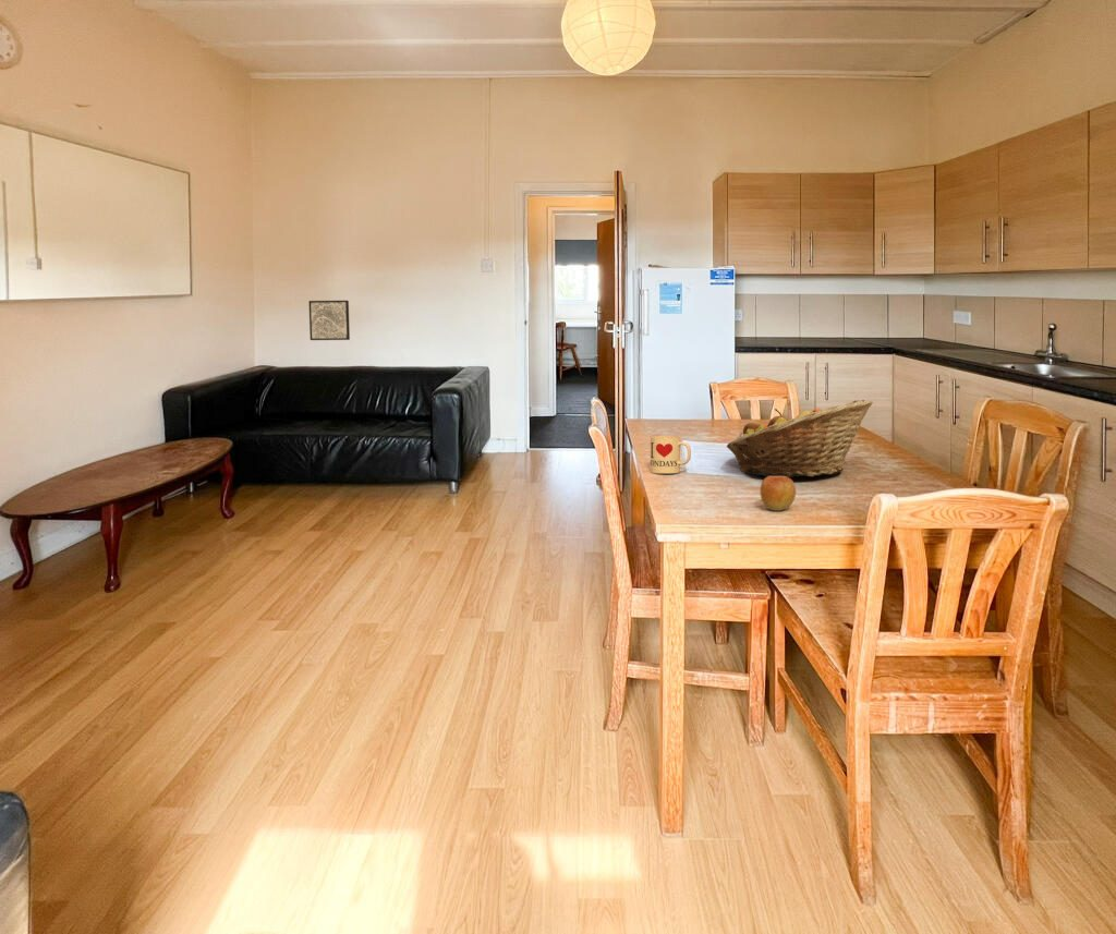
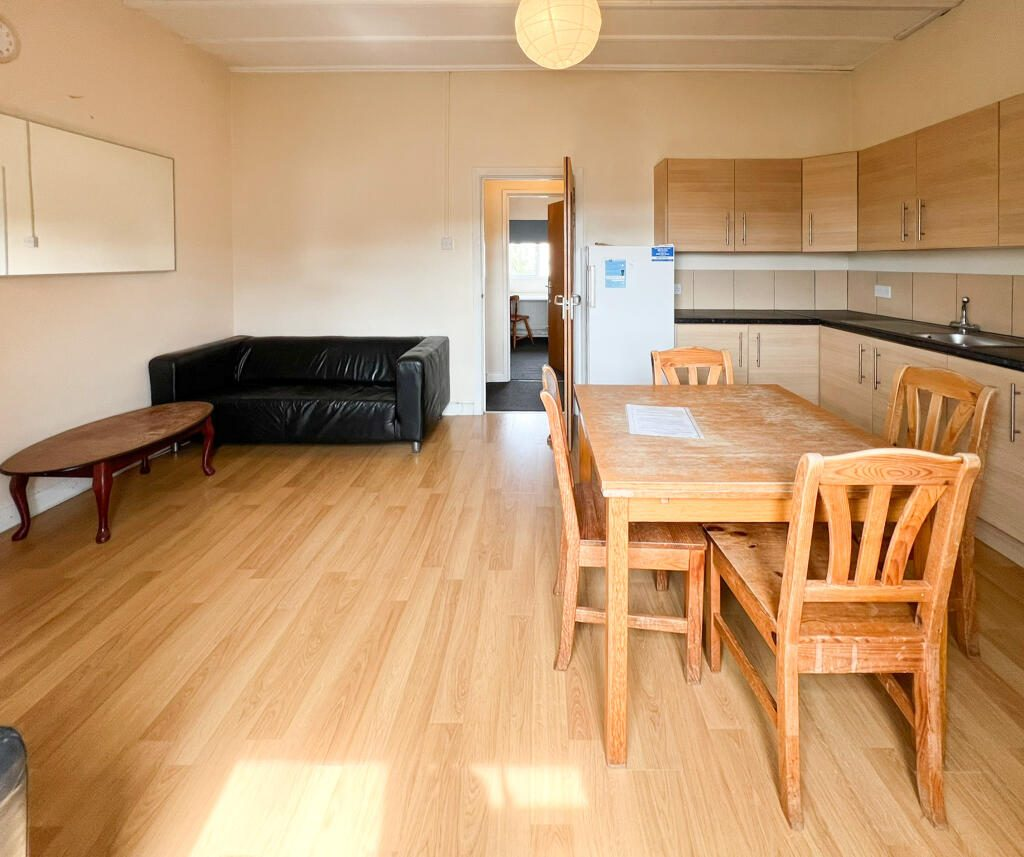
- wall art (329, 320)
- fruit basket (799, 435)
- mug (670, 454)
- apple (777, 493)
